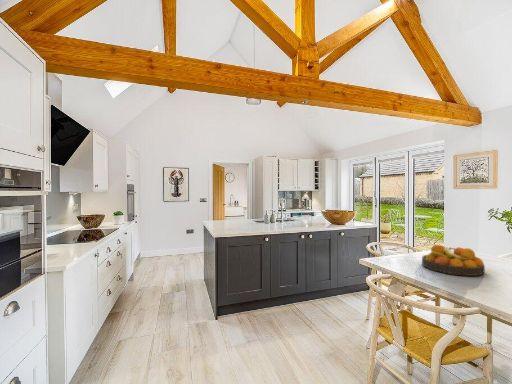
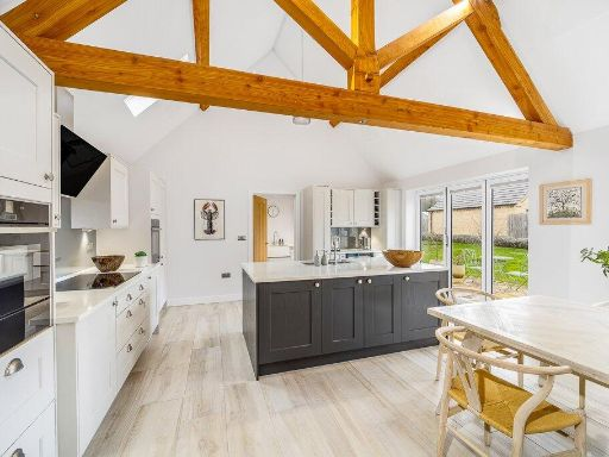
- fruit bowl (451, 256)
